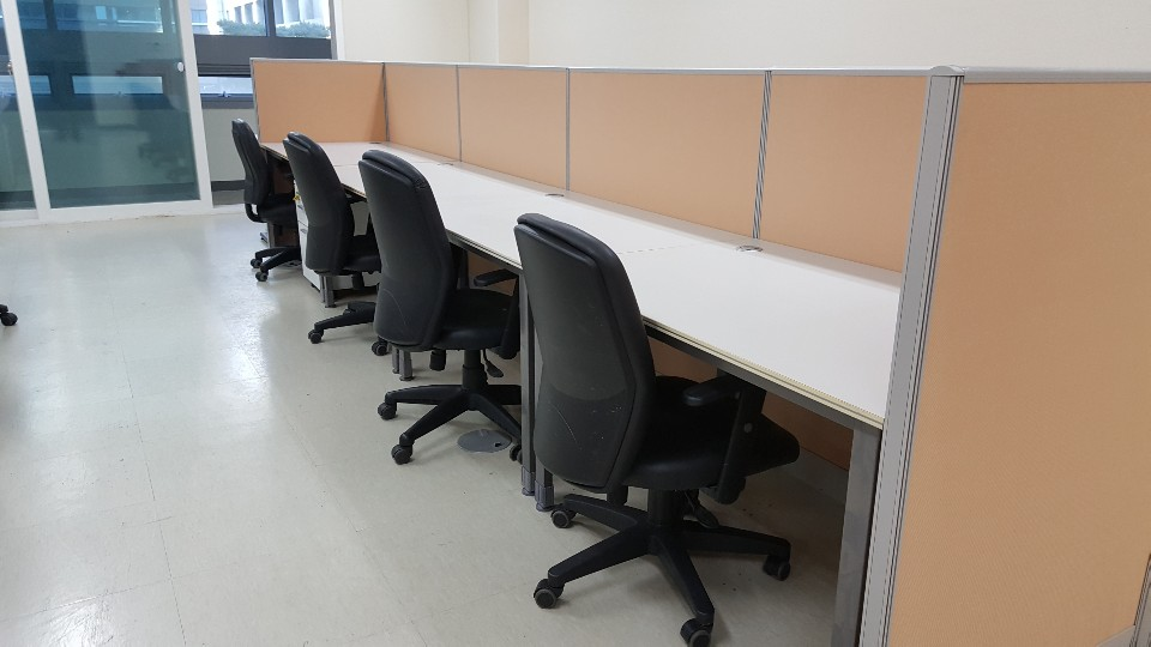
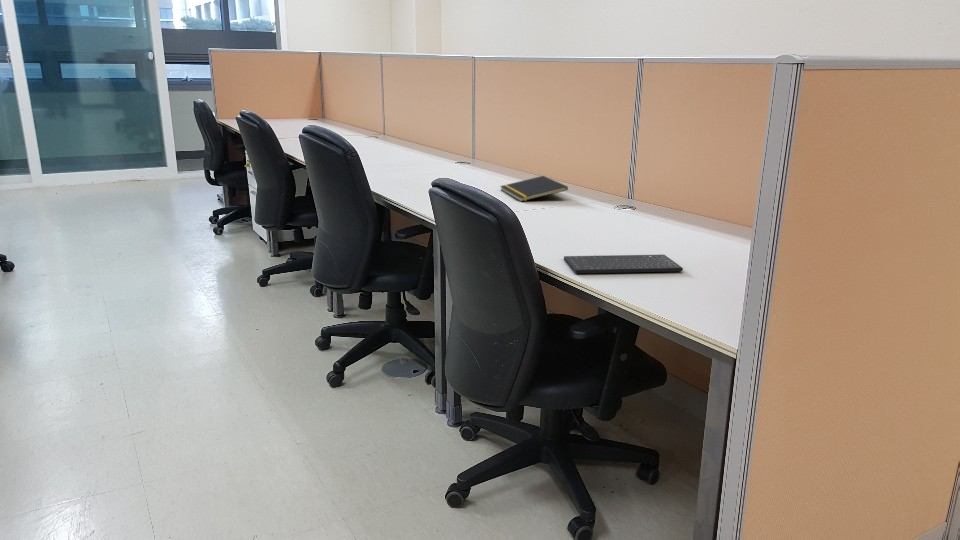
+ notepad (532, 188)
+ keyboard (621, 263)
